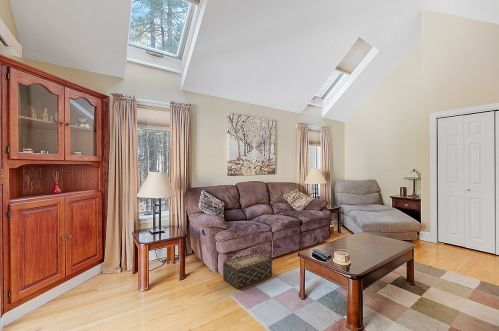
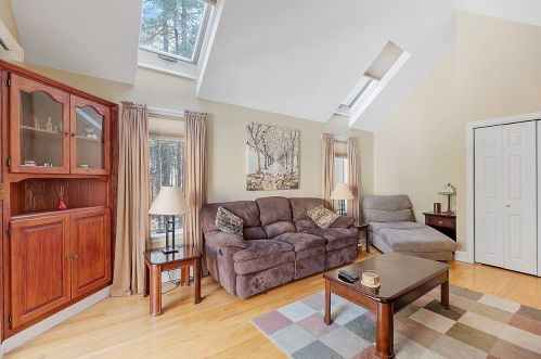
- woven basket (248, 268)
